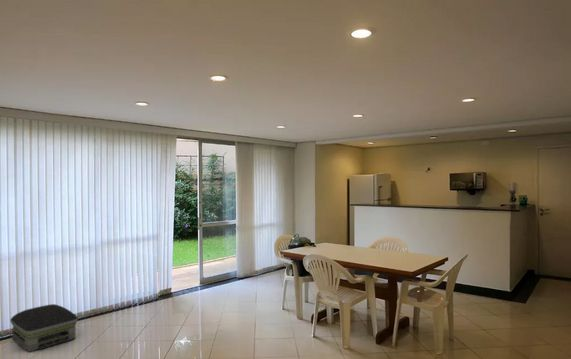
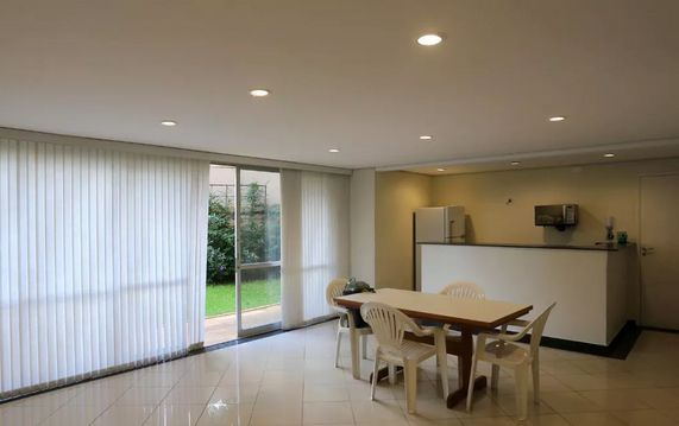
- air purifier (44, 323)
